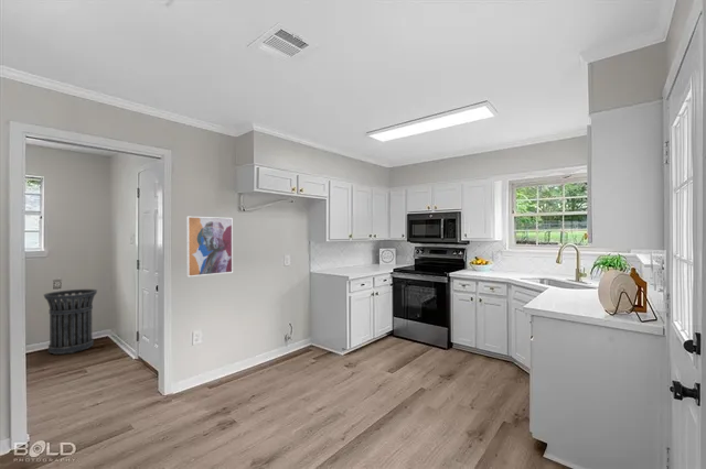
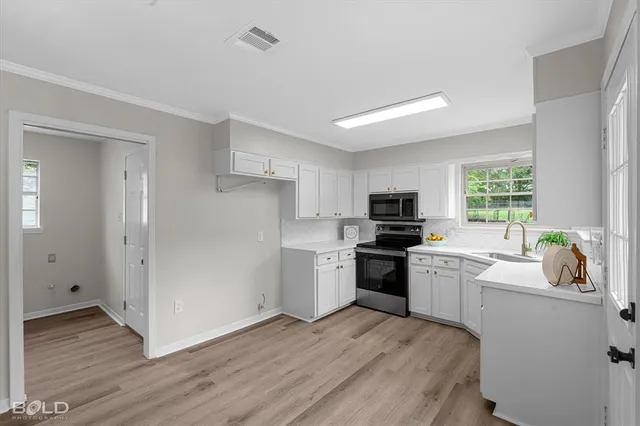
- wall art (211, 246)
- trash can (71, 320)
